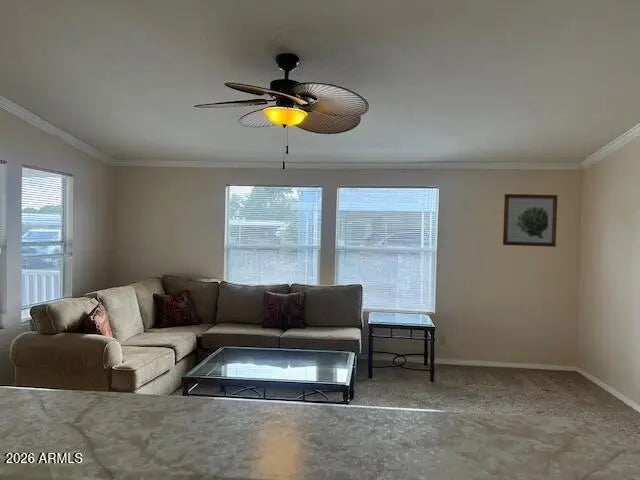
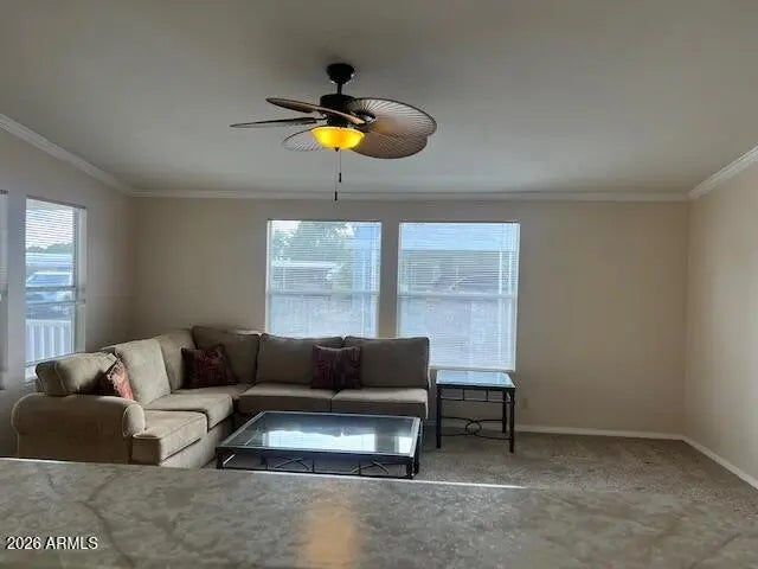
- wall art (529, 220)
